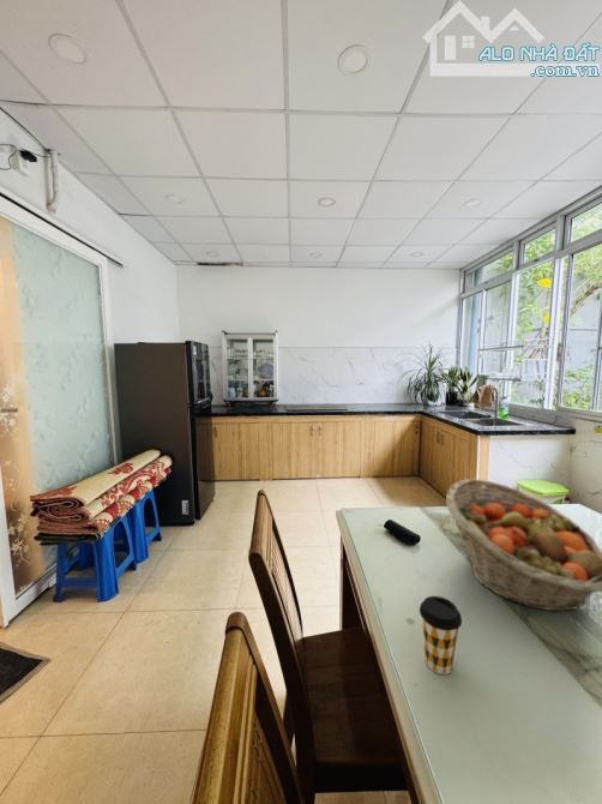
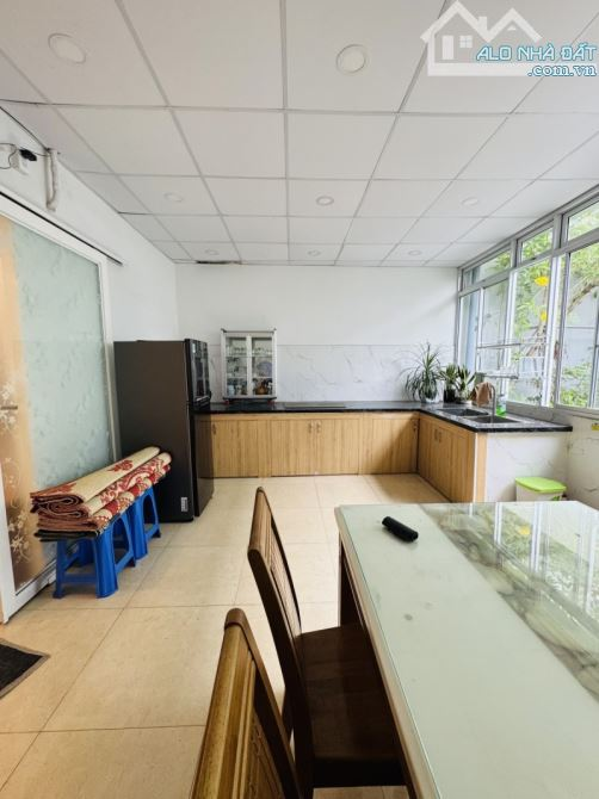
- fruit basket (519, 535)
- coffee cup (439, 635)
